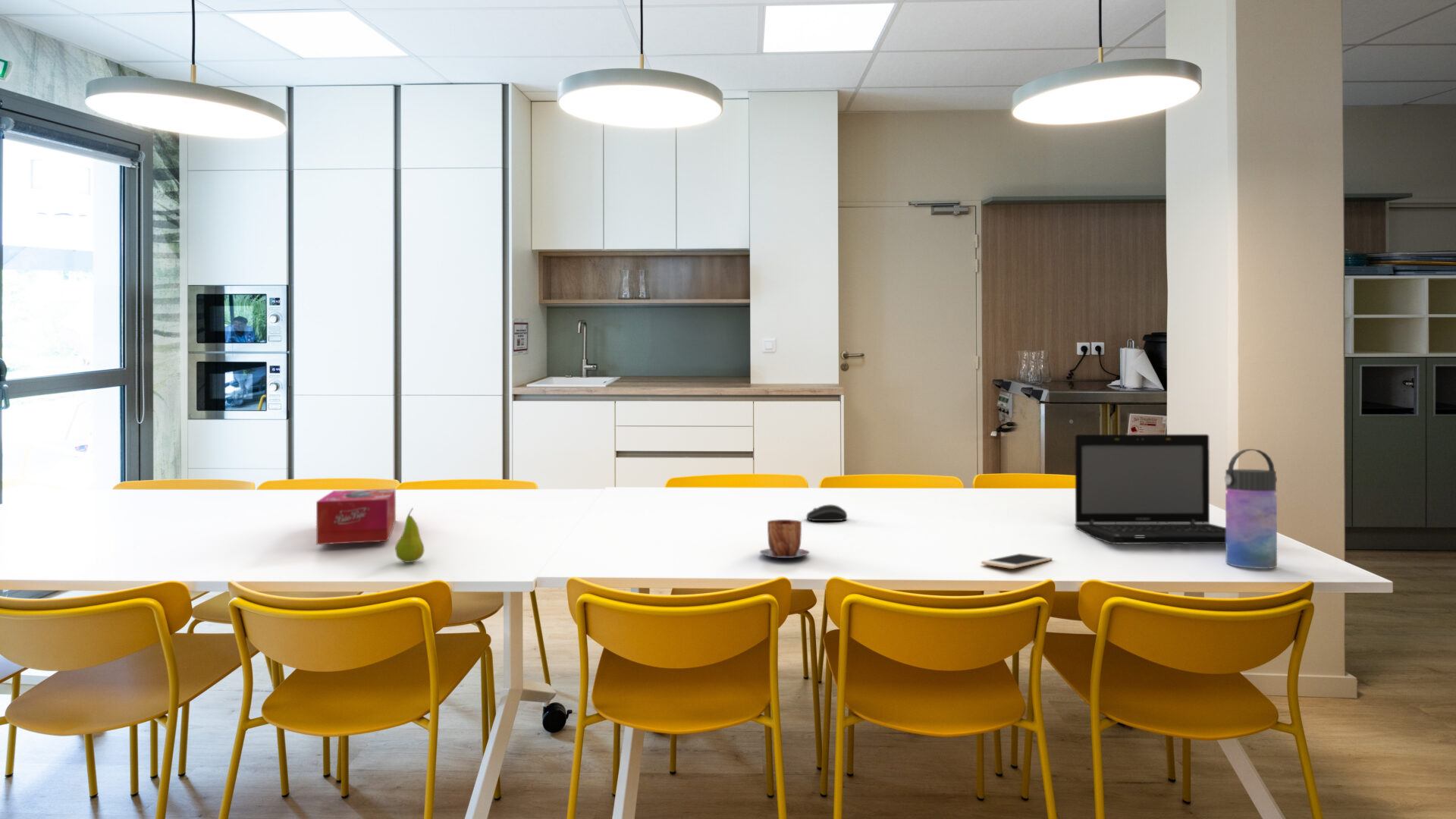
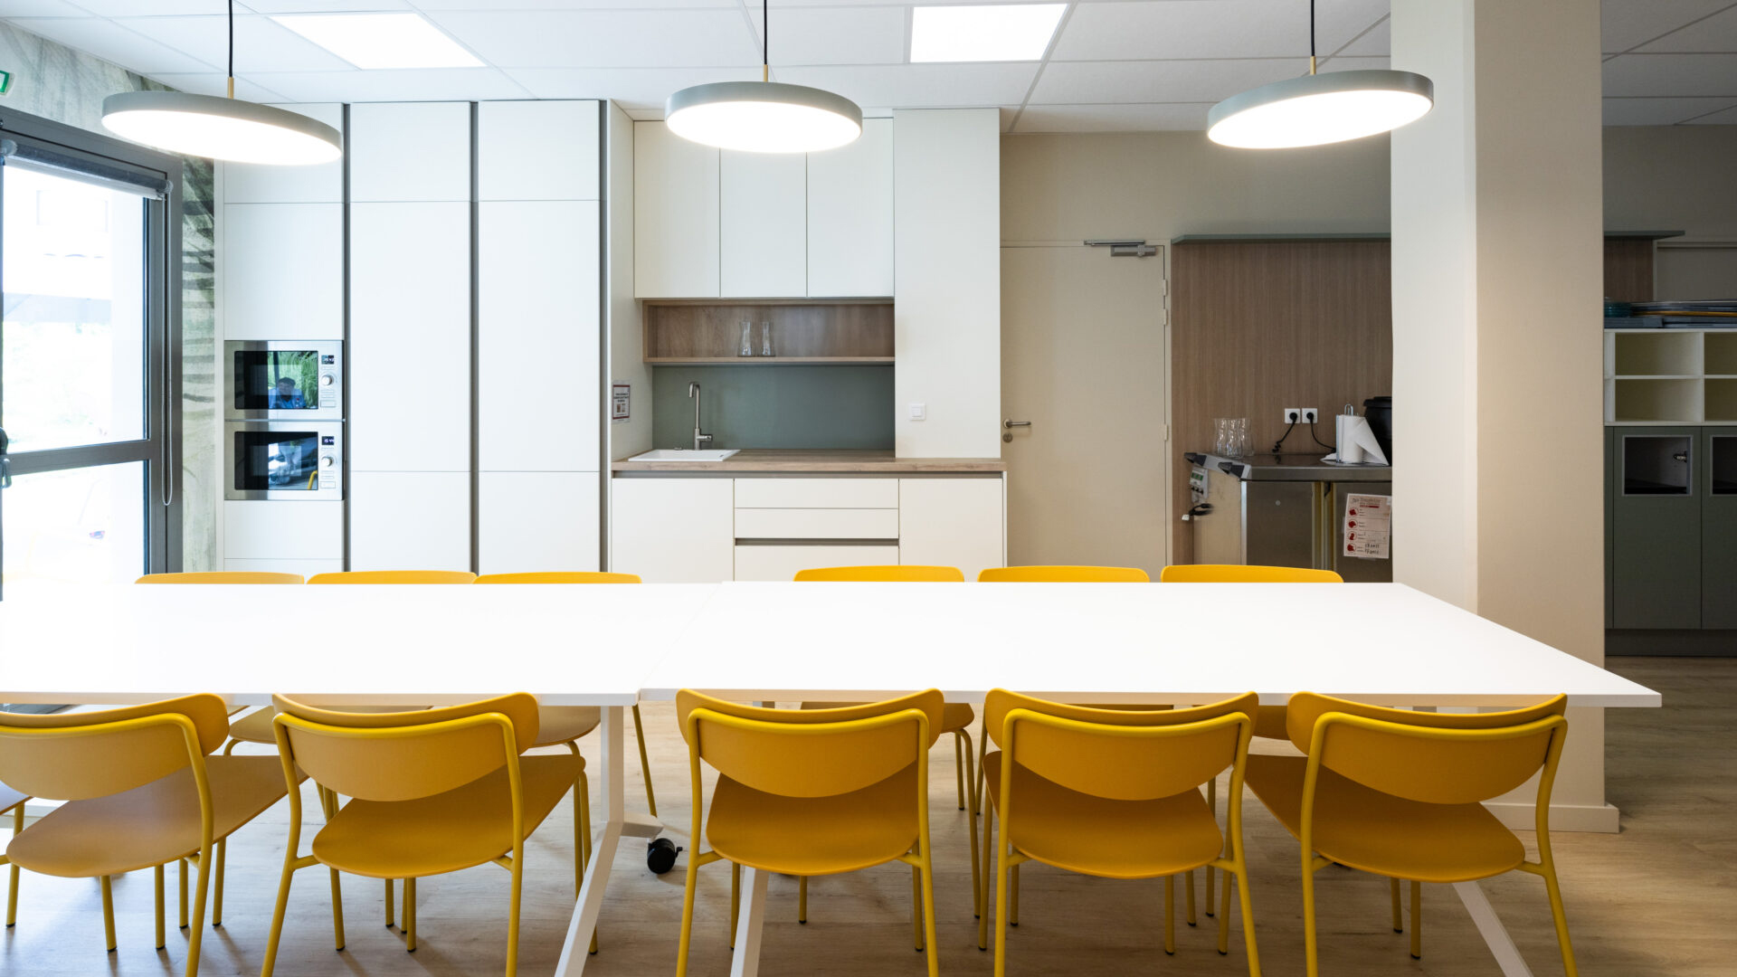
- fruit (410, 535)
- laptop (1163, 486)
- tissue box (359, 514)
- mug (784, 538)
- cell phone (1017, 560)
- computer mouse (827, 512)
- water bottle (1250, 507)
